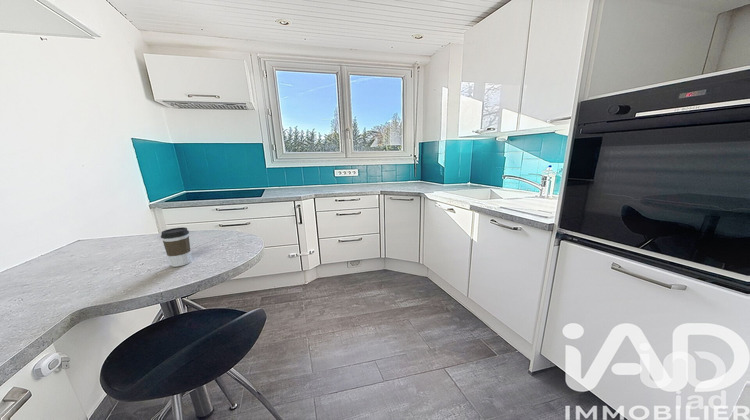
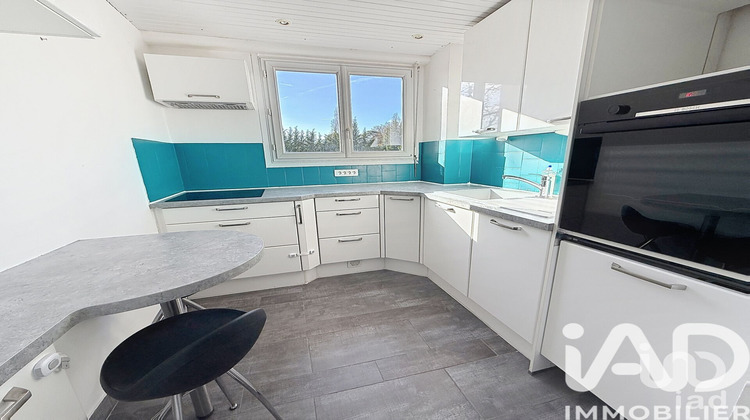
- coffee cup (178, 246)
